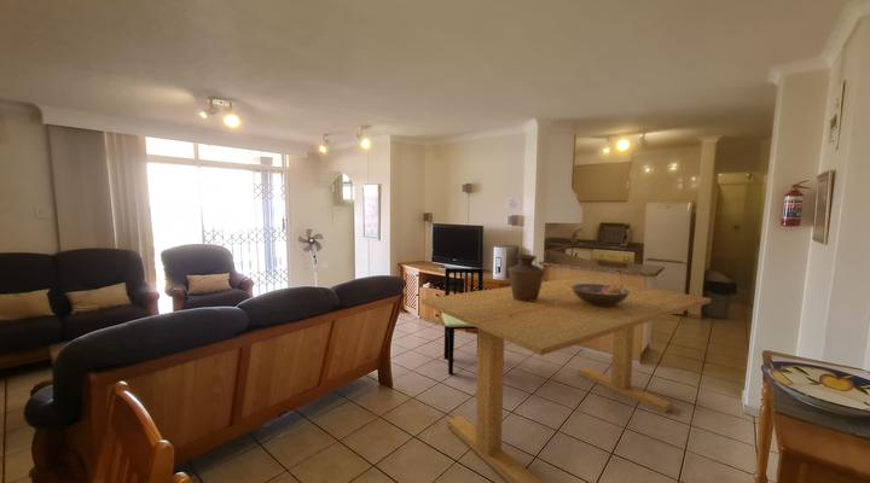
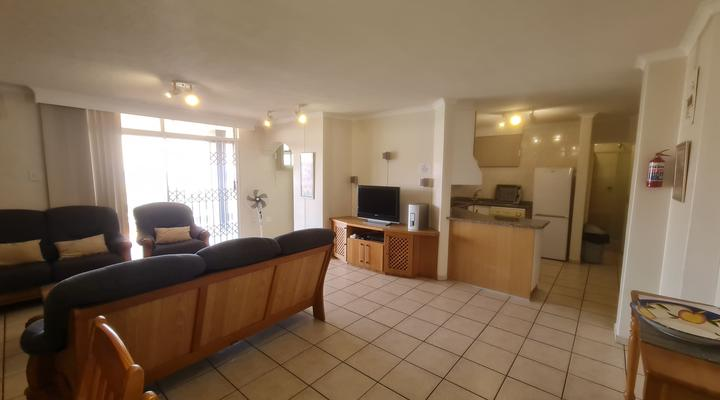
- dining chair (465, 322)
- fruit bowl (599, 293)
- dining table (563, 348)
- vase (526, 277)
